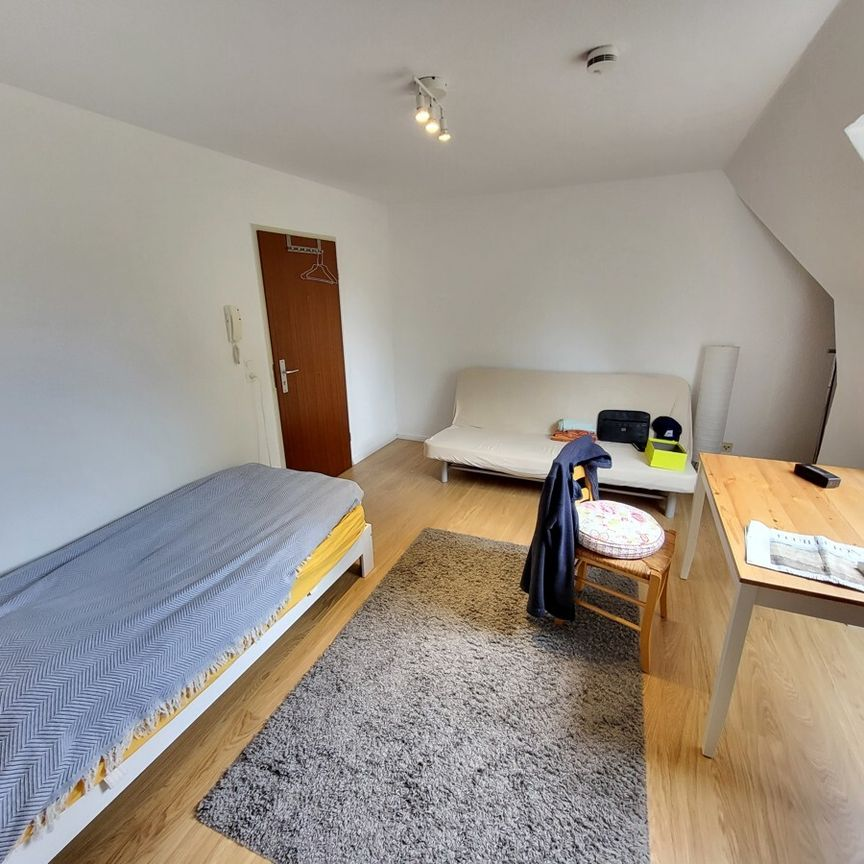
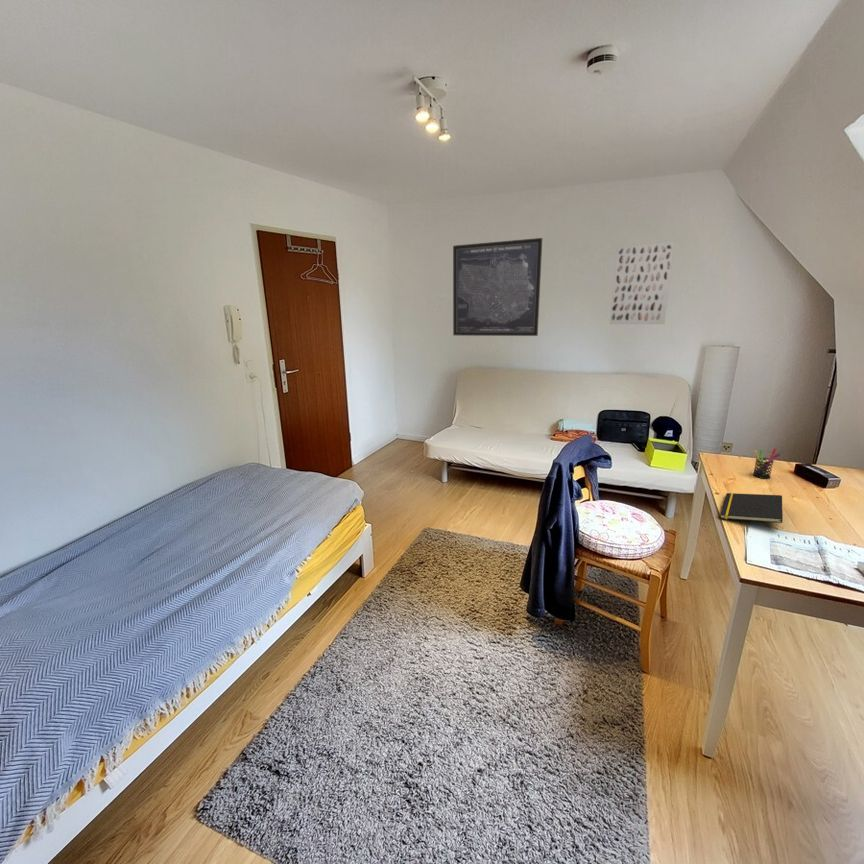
+ notepad (751, 506)
+ wall art (494, 290)
+ wall art (640, 285)
+ pen holder (764, 462)
